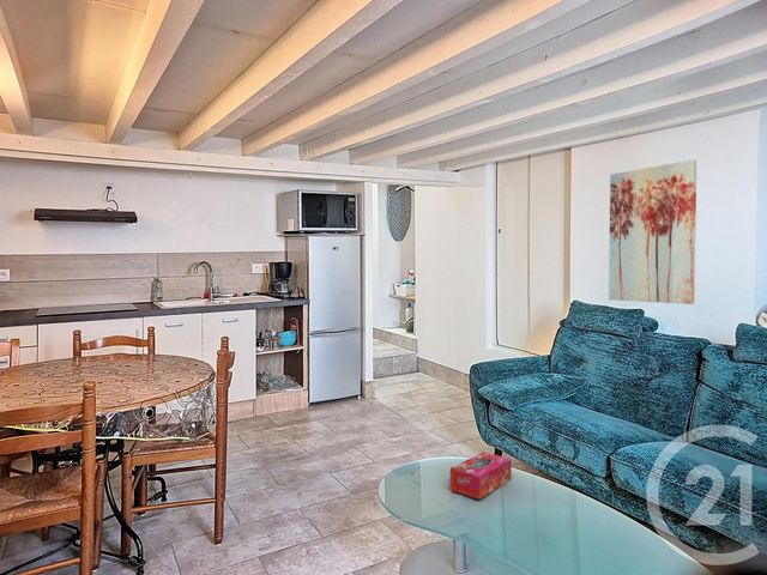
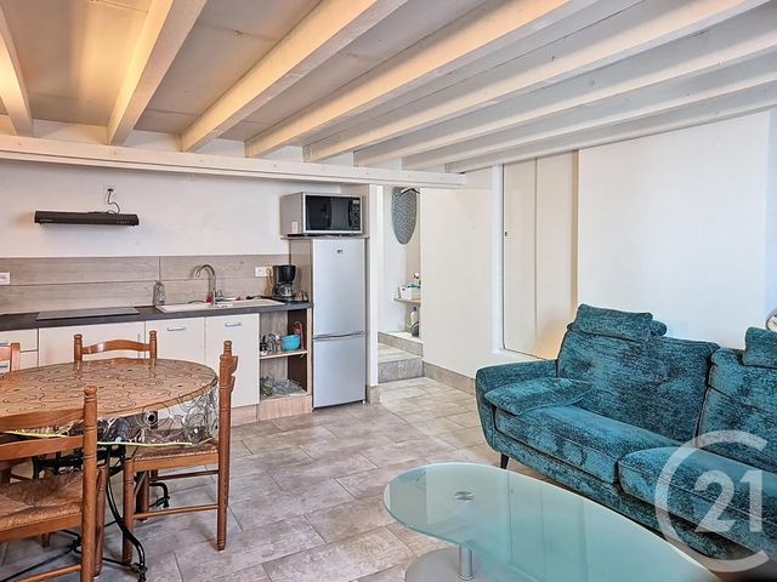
- wall art (648, 235)
- tissue box (481, 473)
